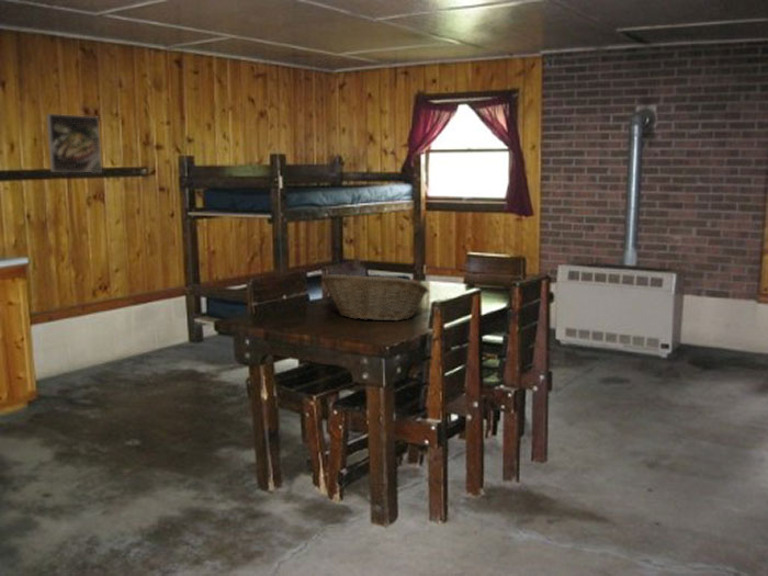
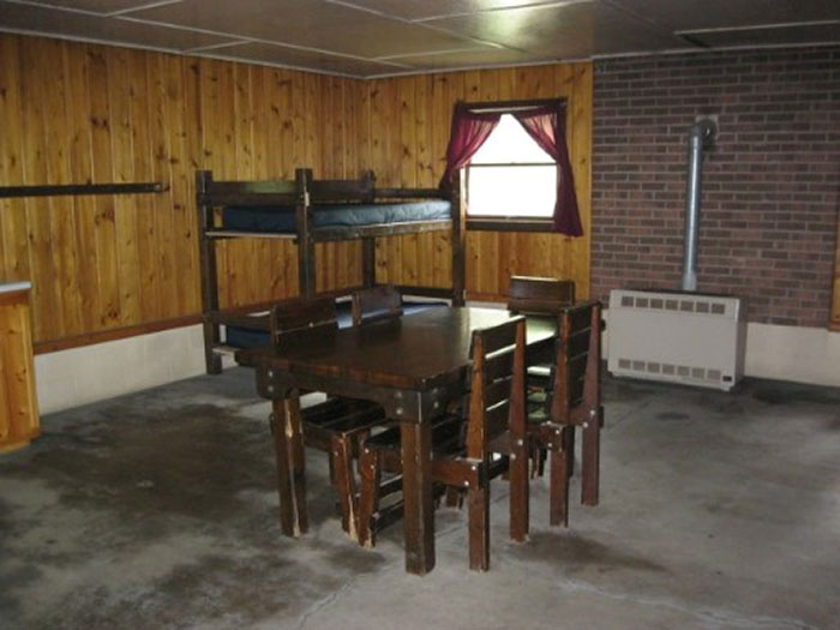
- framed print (75, 144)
- fruit basket (374, 293)
